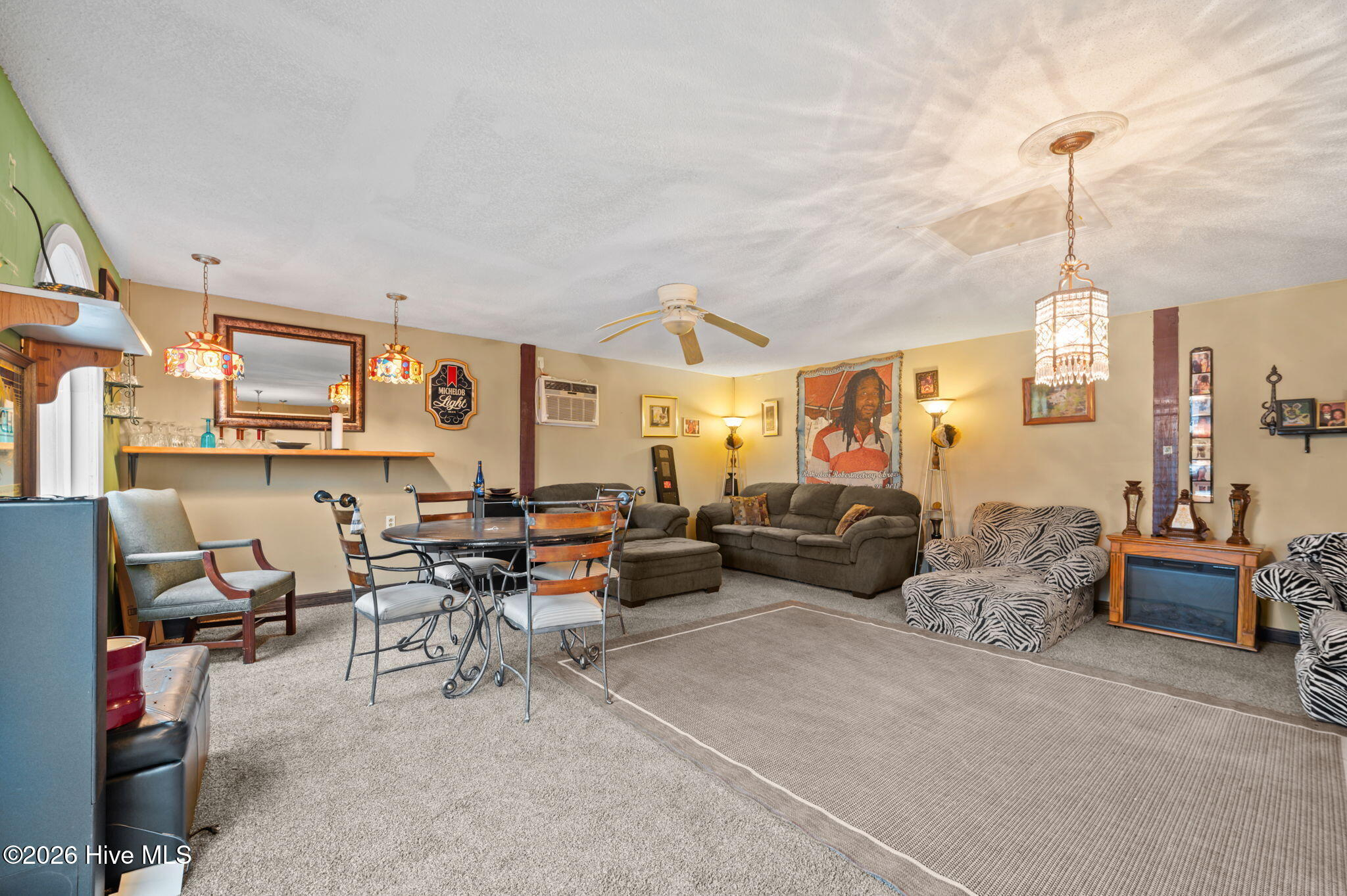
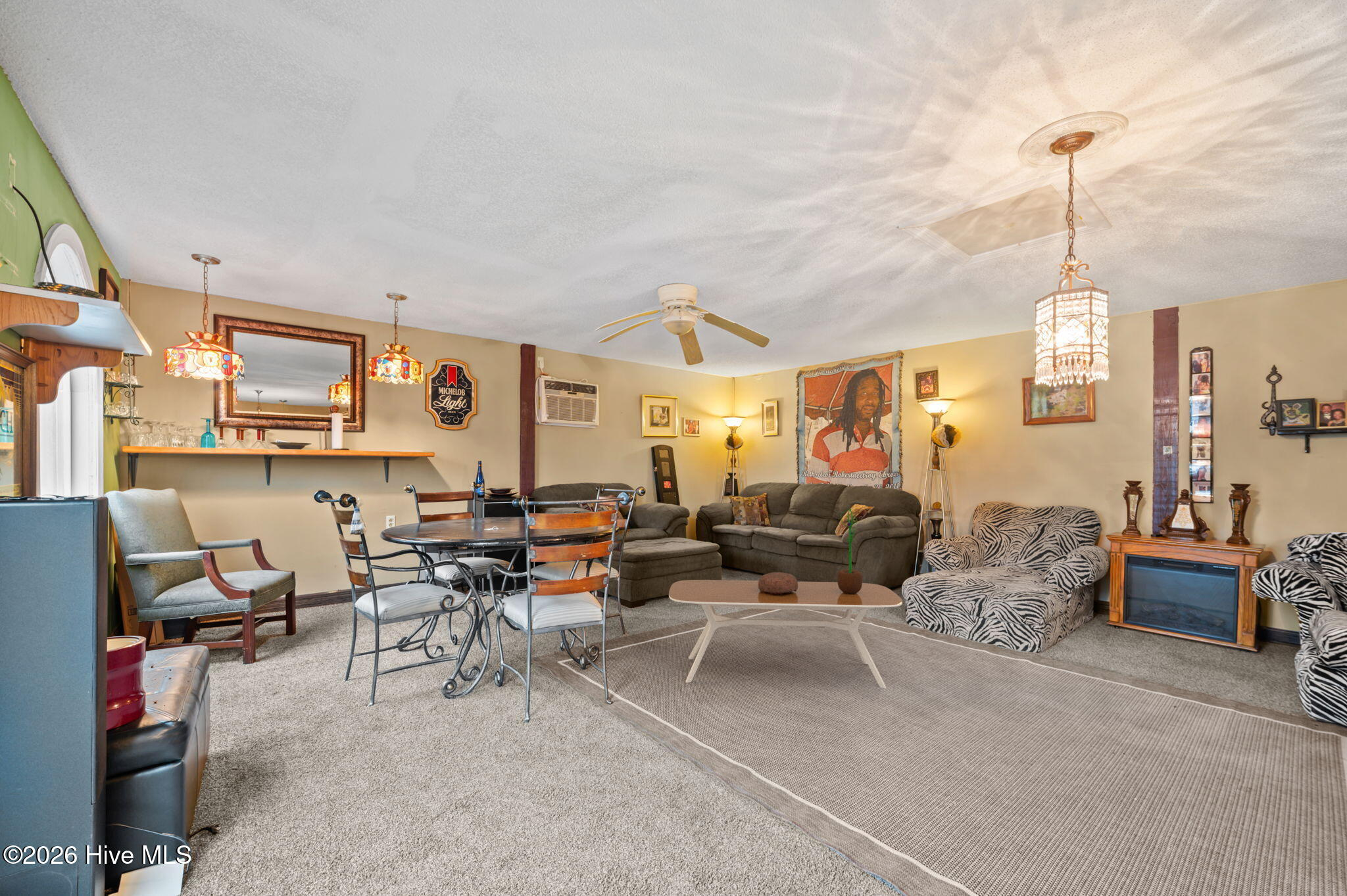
+ potted flower (850, 550)
+ decorative bowl (777, 582)
+ coffee table (781, 625)
